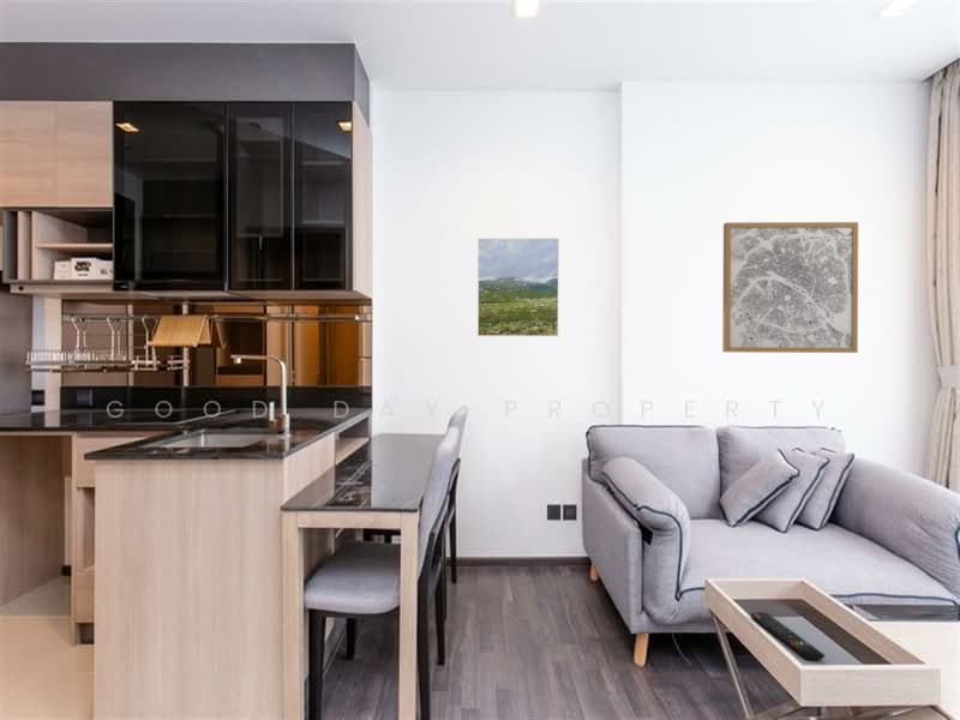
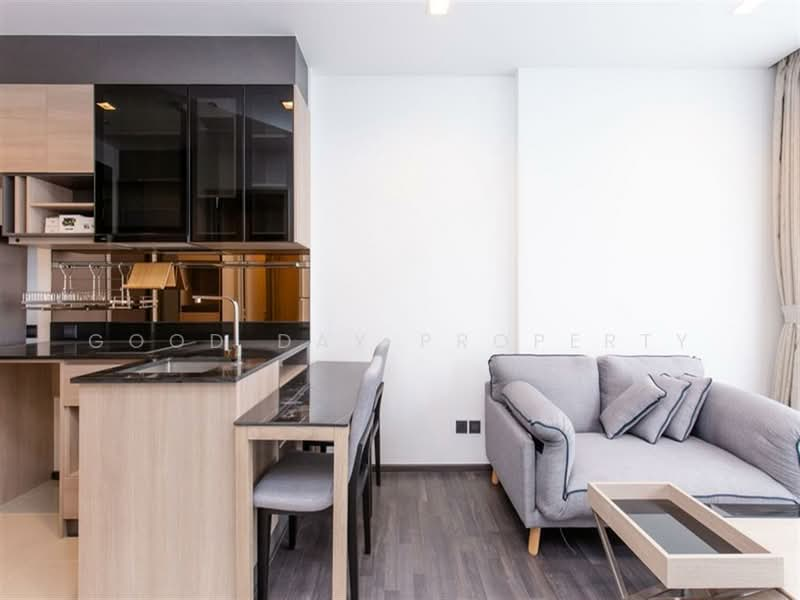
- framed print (517, 287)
- wall art (790, 287)
- remote control (784, 634)
